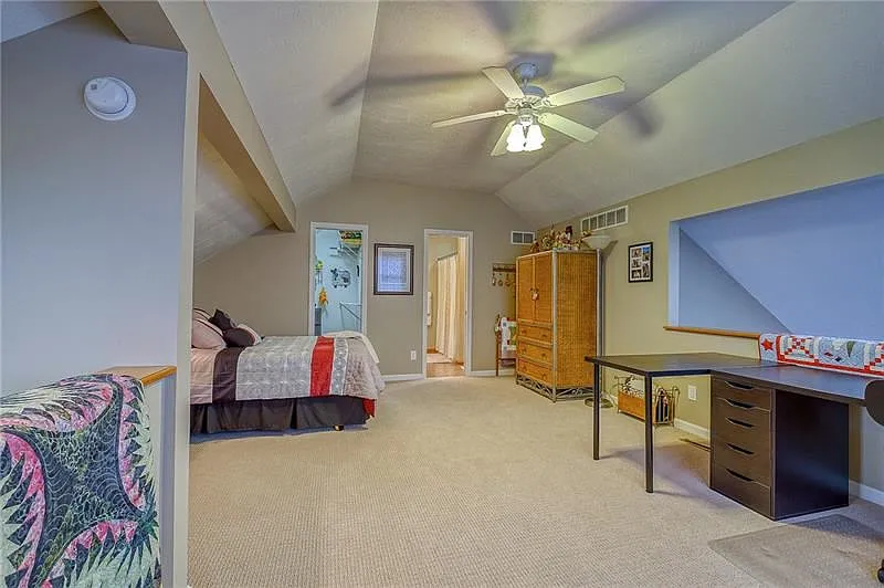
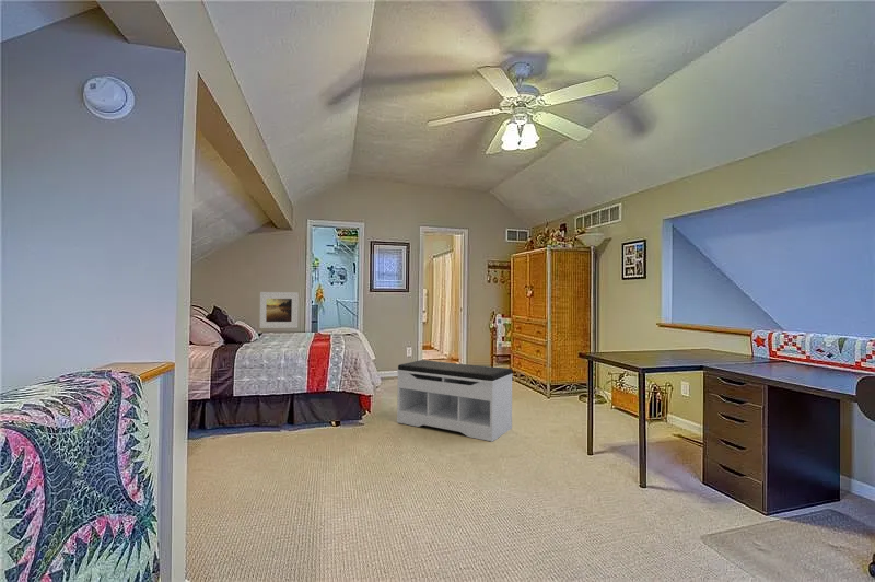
+ bench (453, 395)
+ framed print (279, 310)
